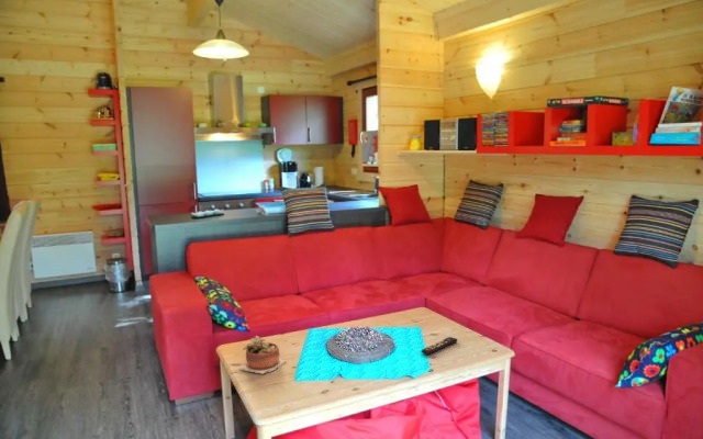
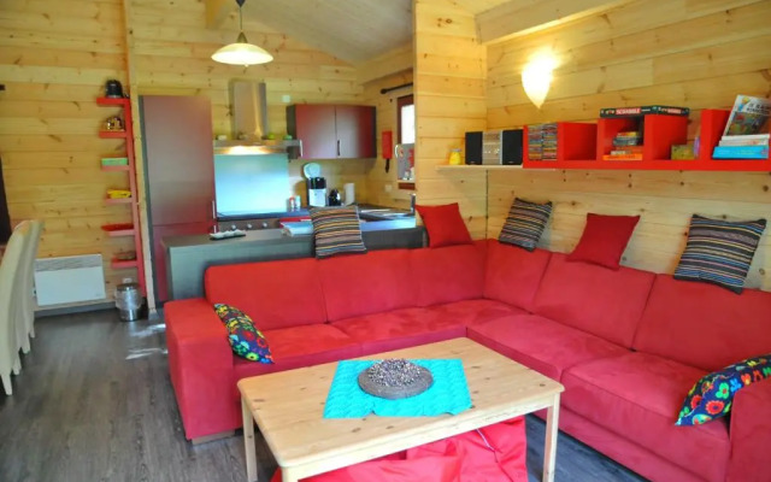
- succulent plant (261, 351)
- remote control (439, 345)
